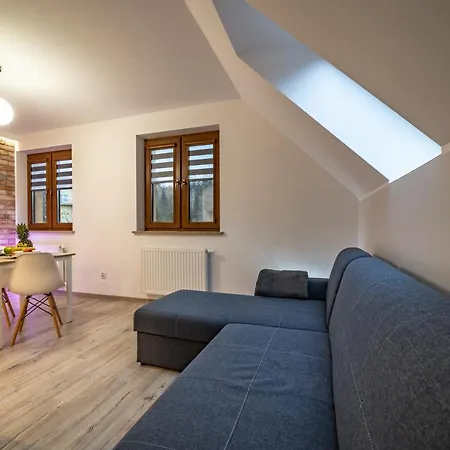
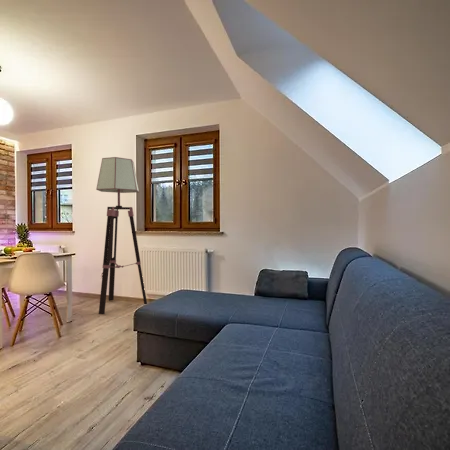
+ floor lamp (116, 233)
